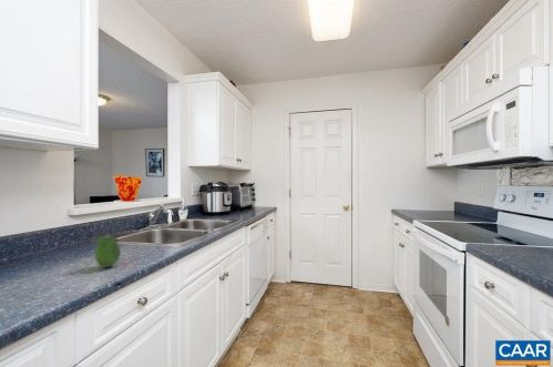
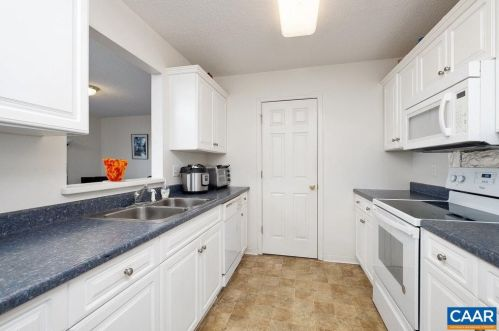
- fruit (107, 251)
